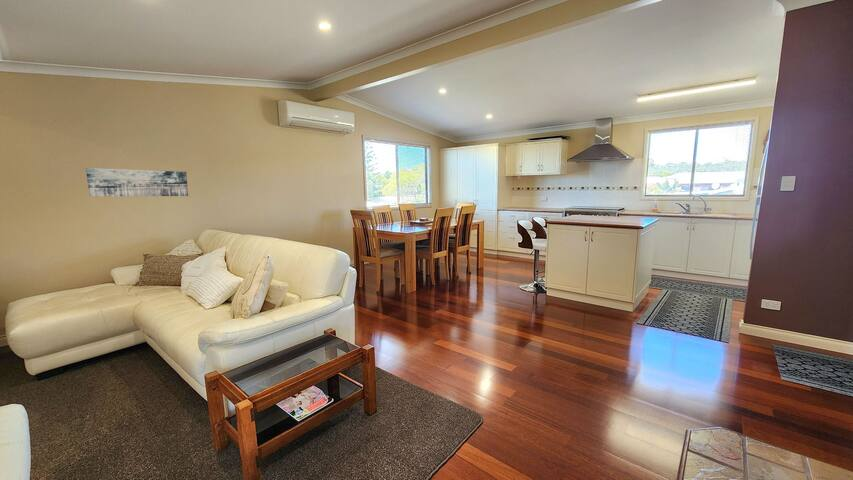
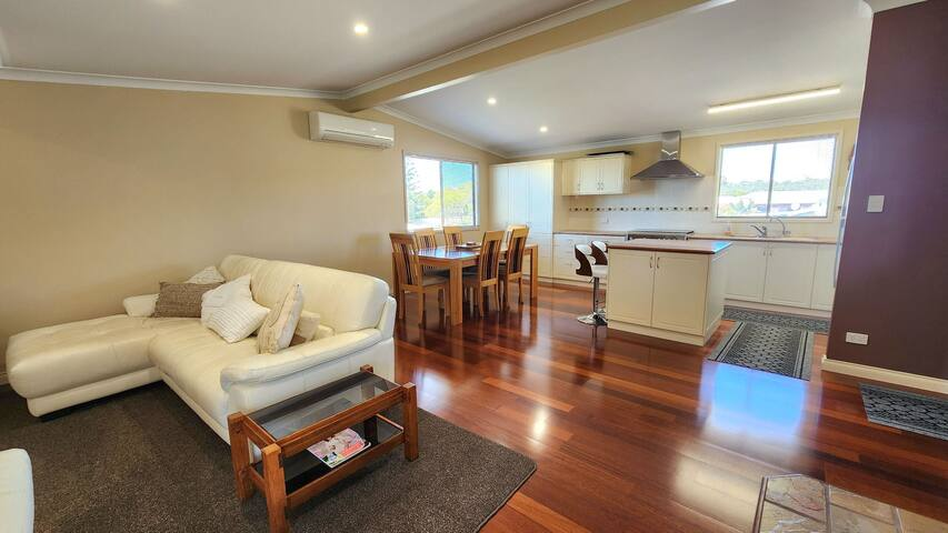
- wall art (141, 183)
